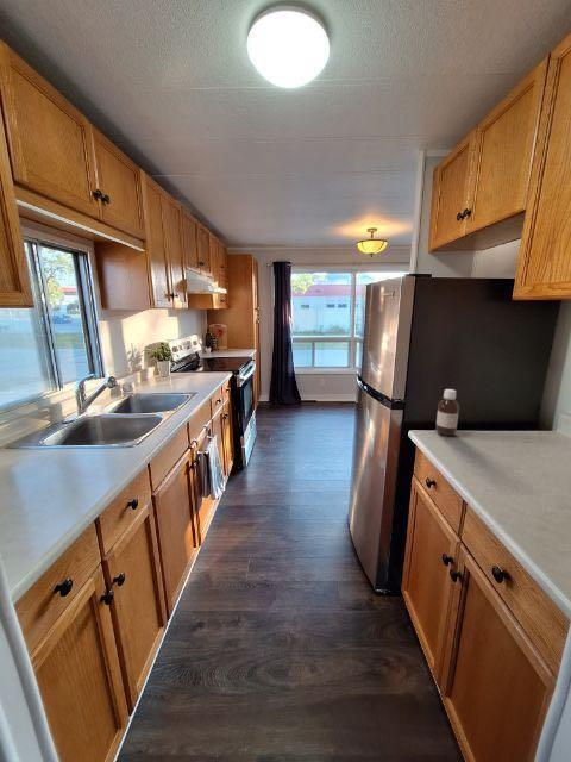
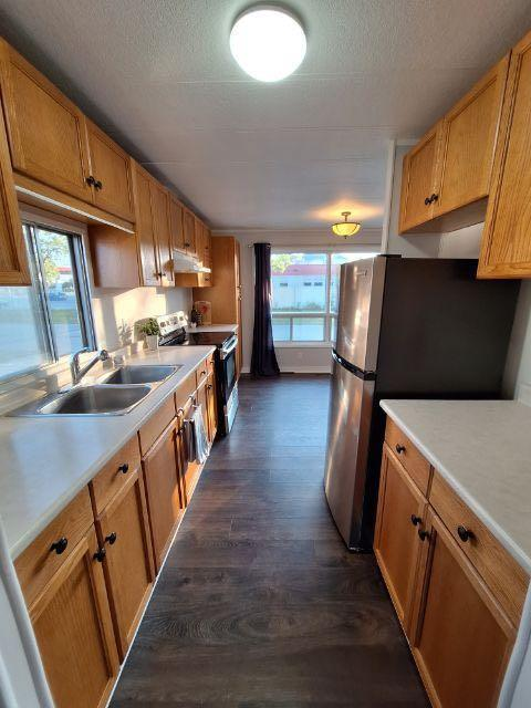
- bottle (447, 412)
